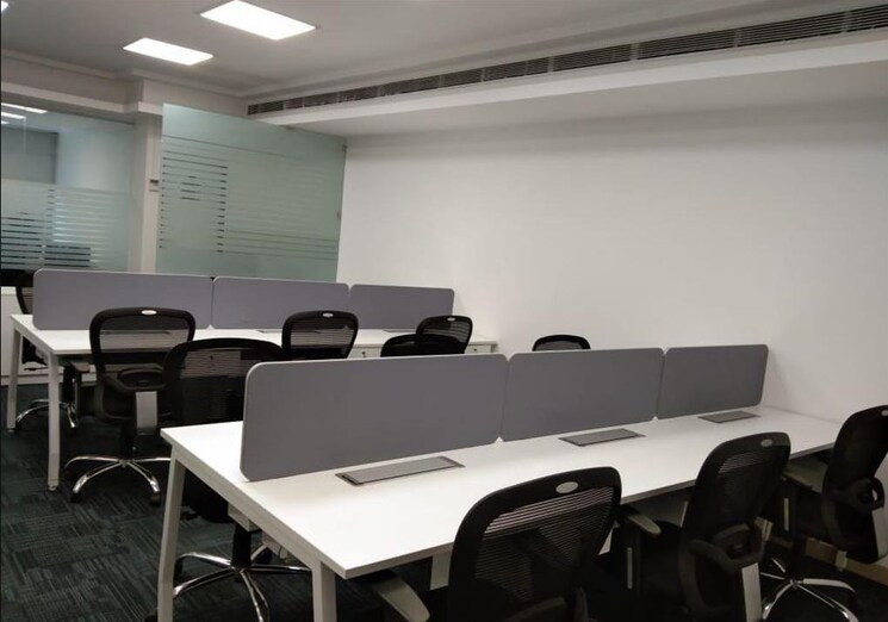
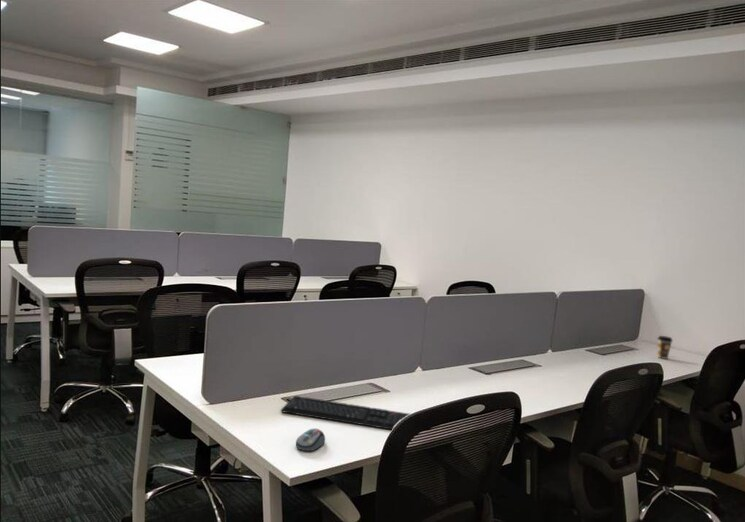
+ coffee cup (663, 347)
+ keyboard (348, 412)
+ computer mouse (311, 438)
